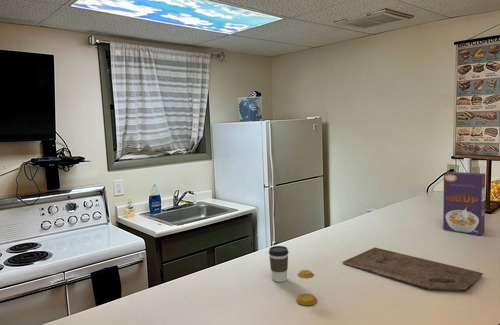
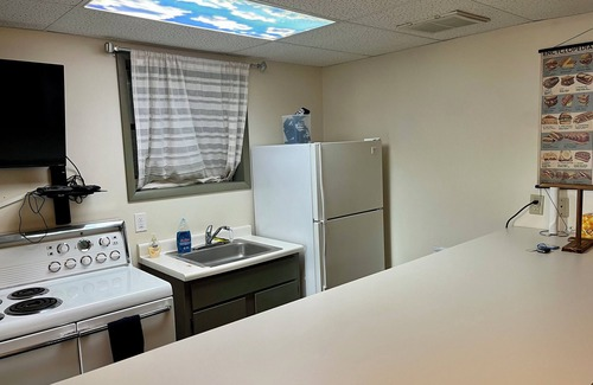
- cutting board (408, 267)
- coffee cup (278, 263)
- salt shaker (306, 293)
- cereal box (463, 202)
